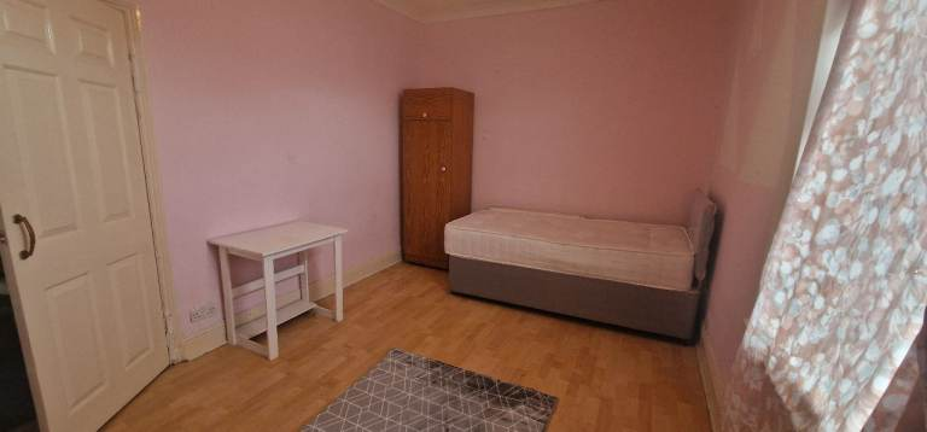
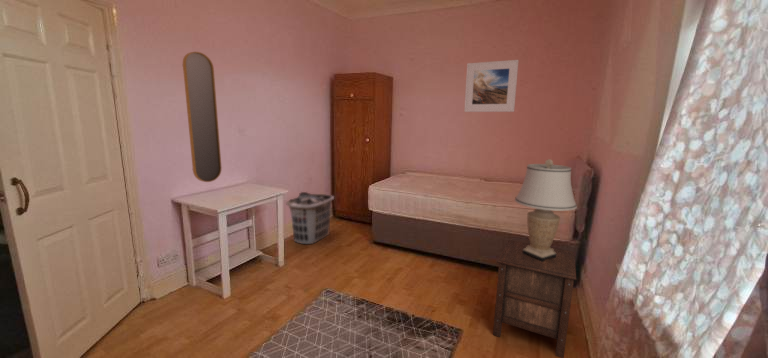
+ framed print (490, 87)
+ home mirror (203, 119)
+ clothes hamper (311, 214)
+ table lamp (544, 208)
+ nightstand (533, 292)
